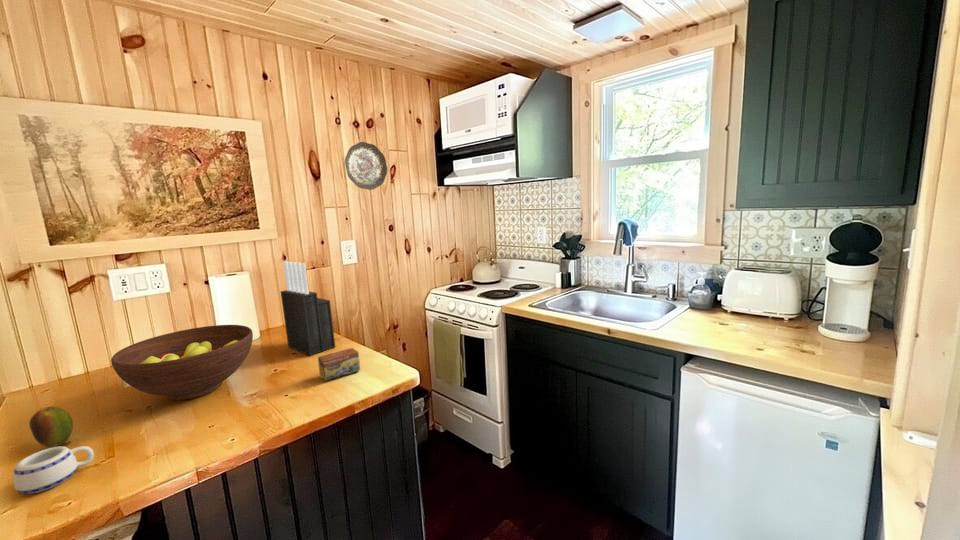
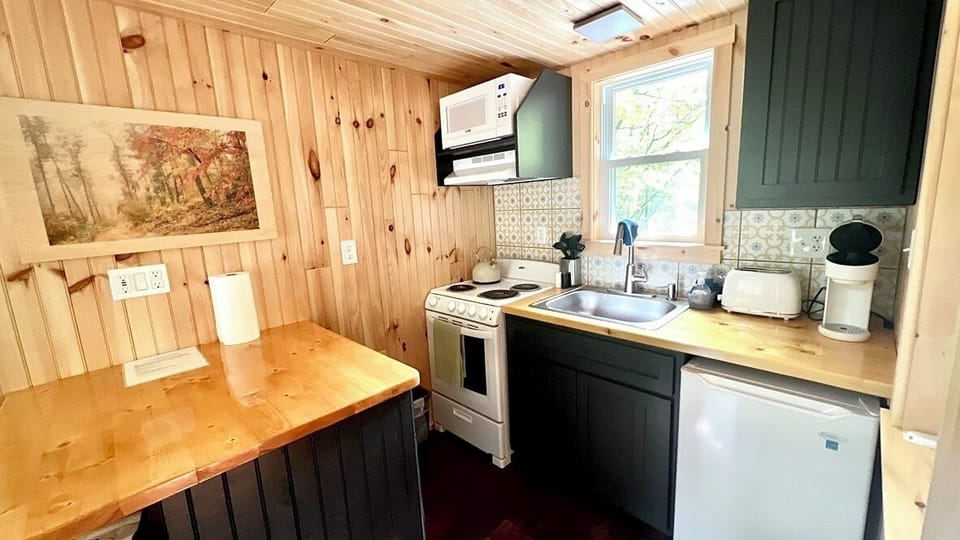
- mug (55, 465)
- fruit (51, 426)
- fruit bowl (191, 366)
- tea box (339, 363)
- decorative plate (366, 166)
- knife block (308, 304)
